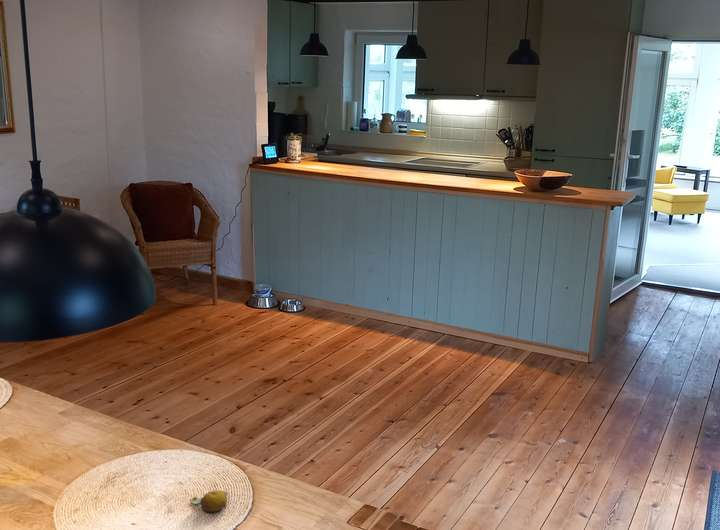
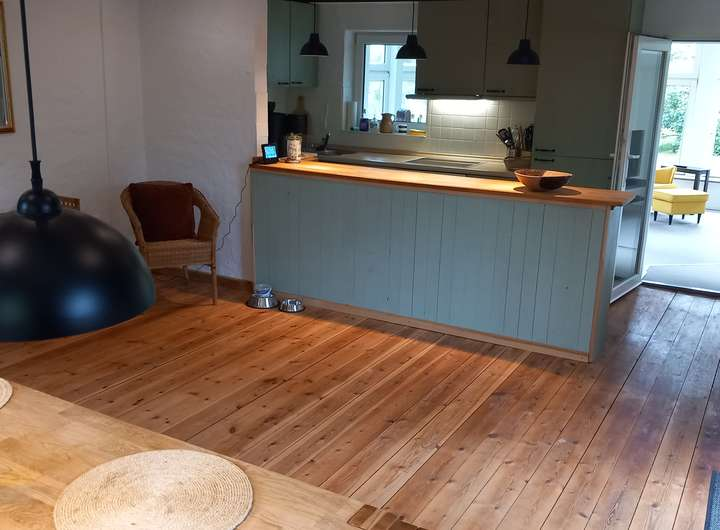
- fruit (213, 495)
